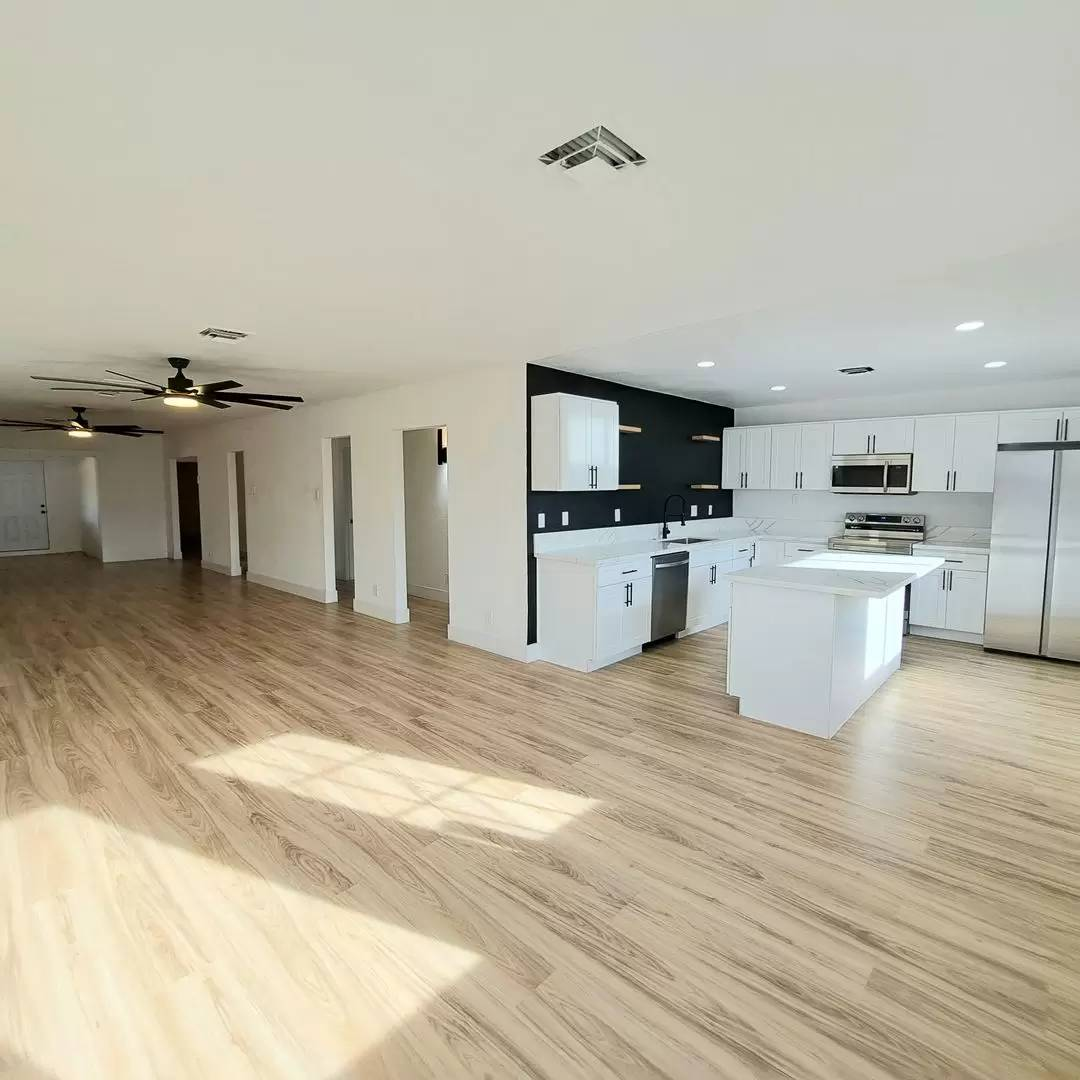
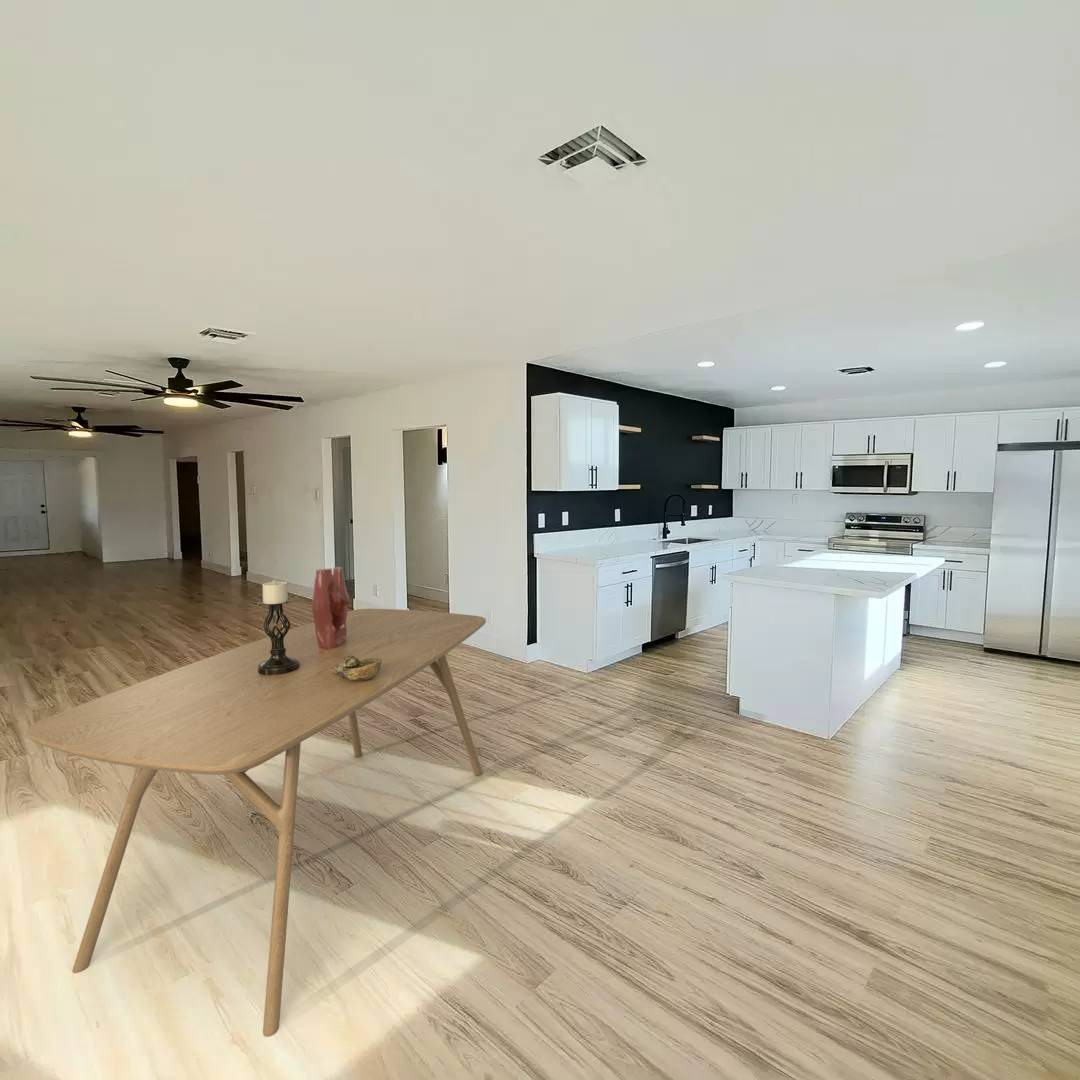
+ pottery vessel (332, 606)
+ dining table (312, 735)
+ decorative bowl (353, 666)
+ candle holder (276, 624)
